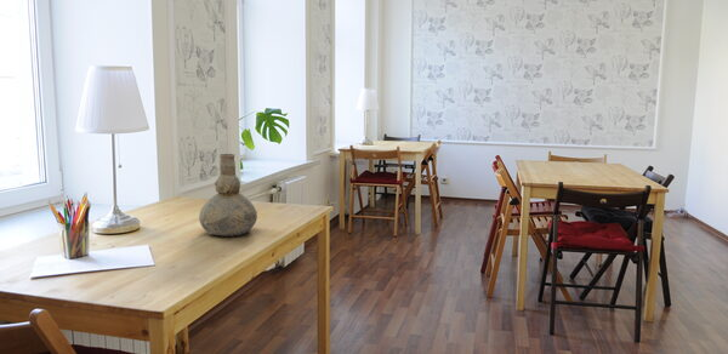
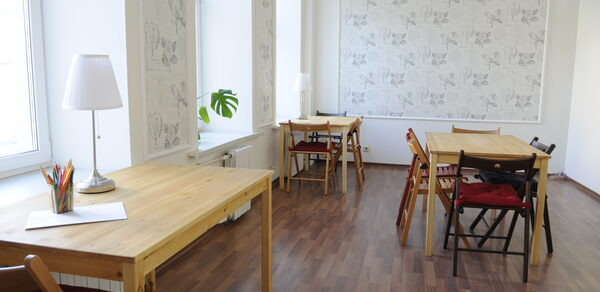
- vase (227, 193)
